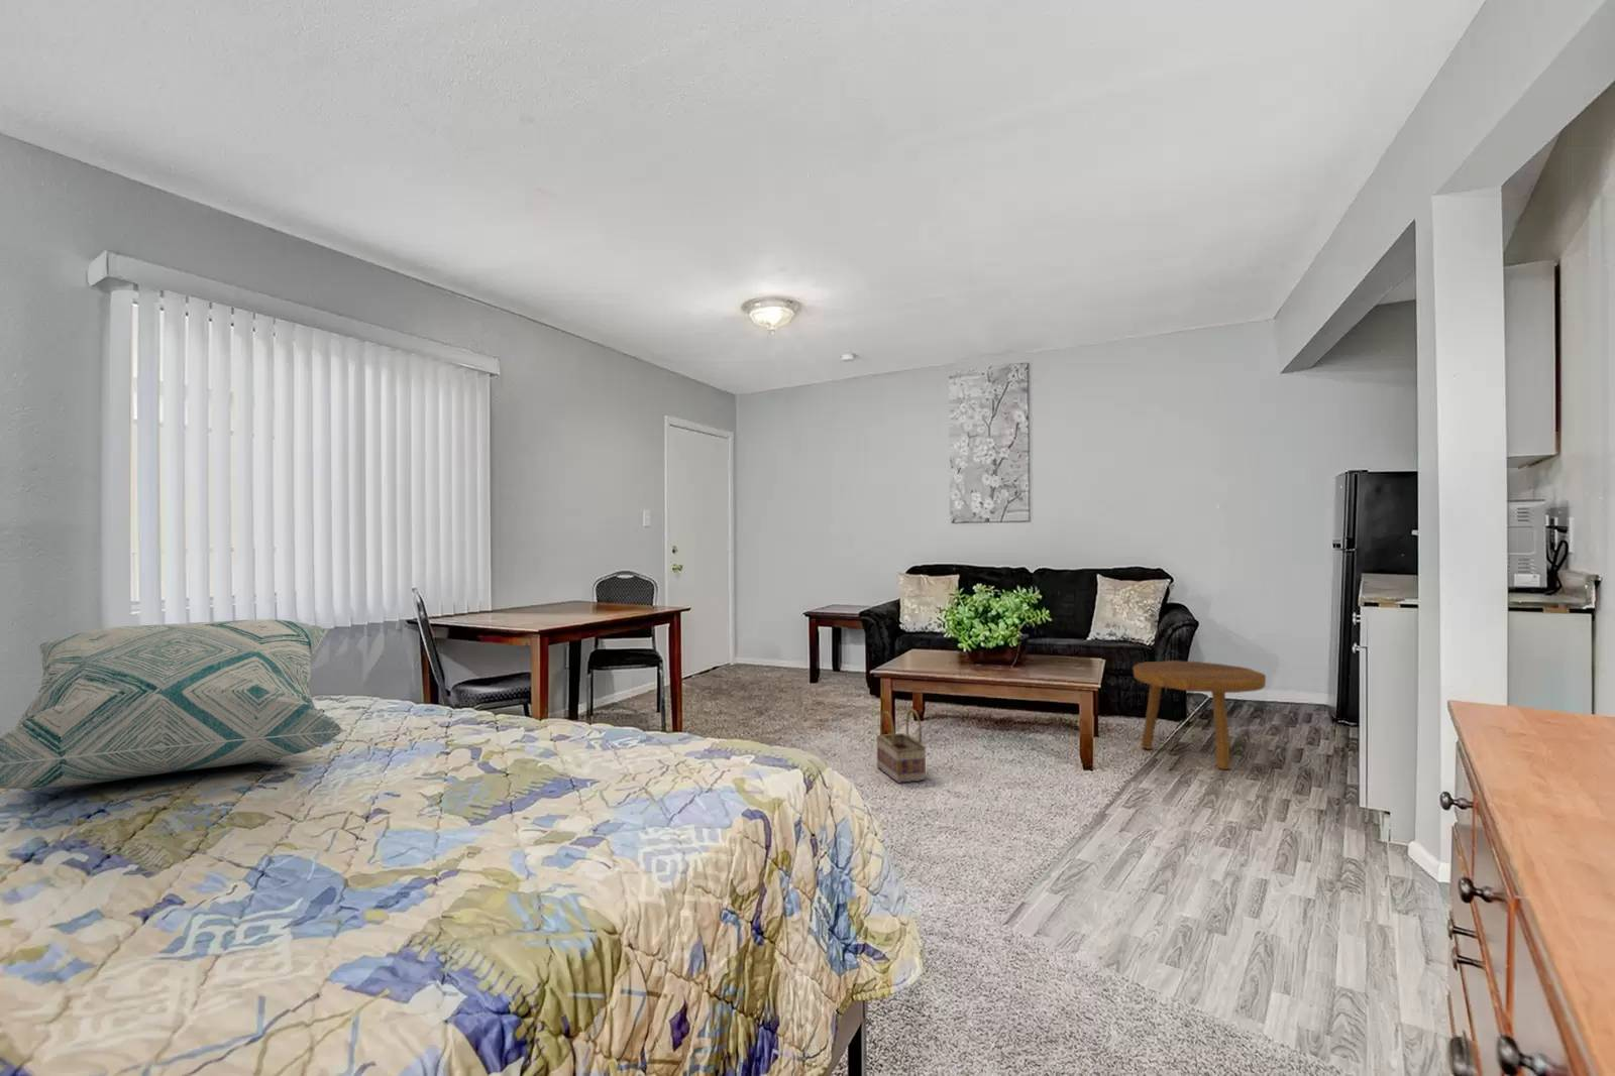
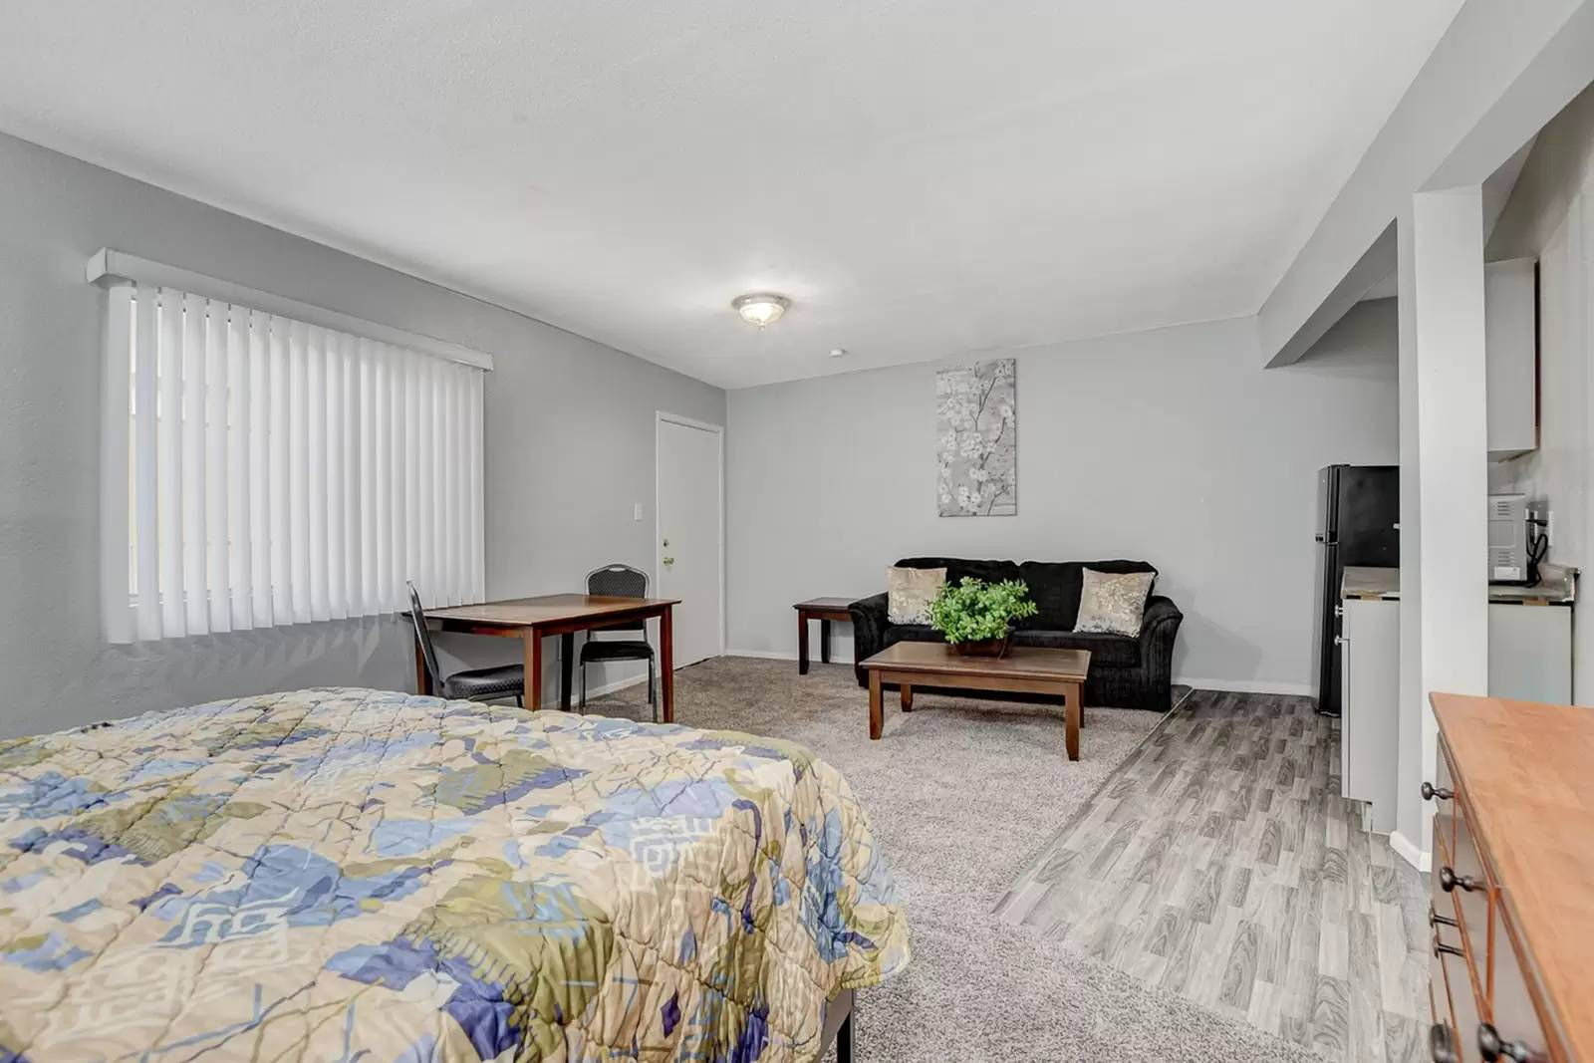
- decorative pillow (184, 692)
- basket (900, 741)
- footstool (1214, 711)
